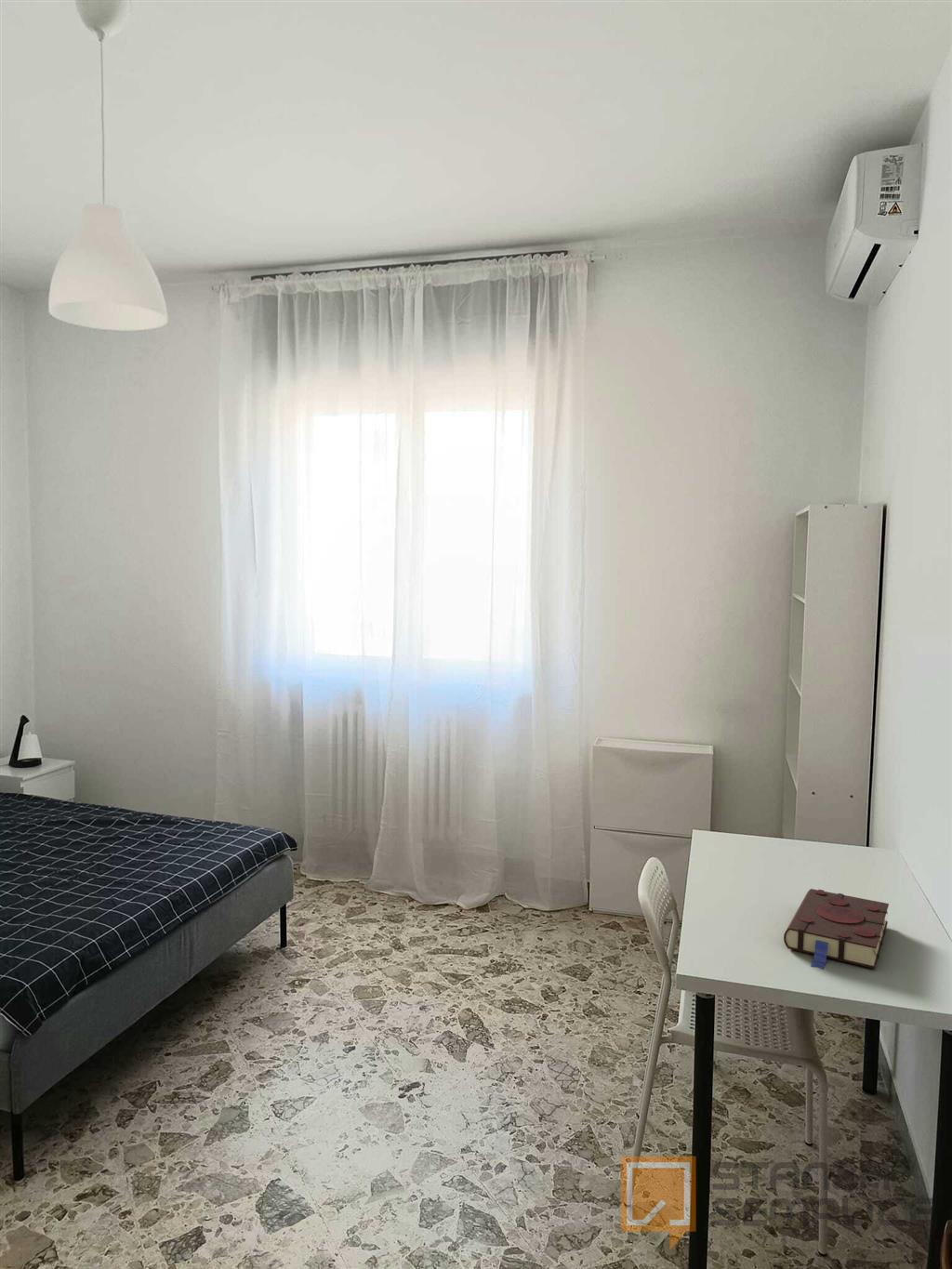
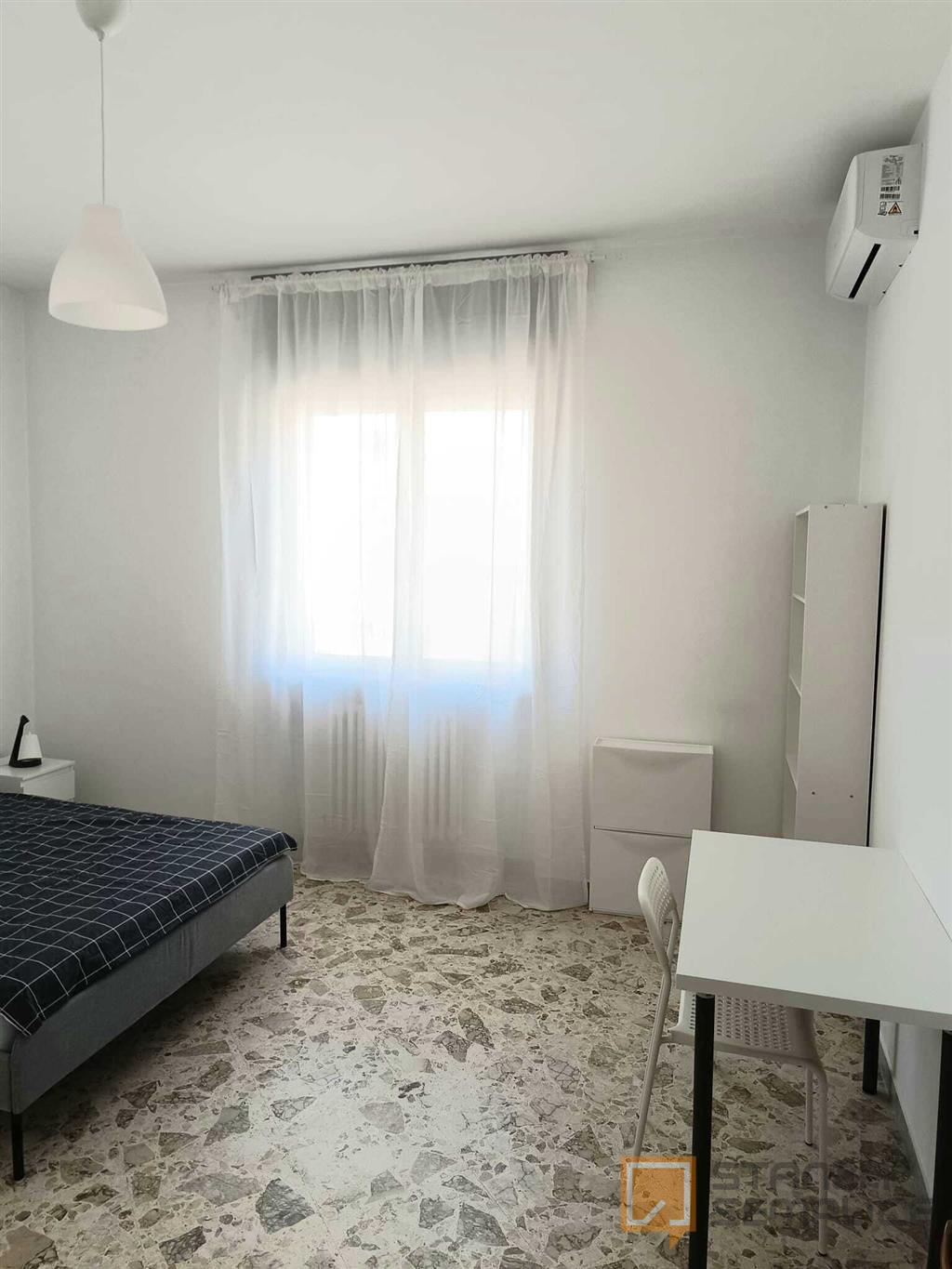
- book (837, 929)
